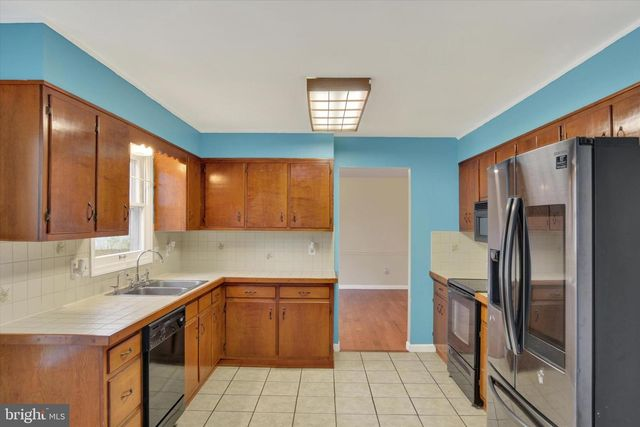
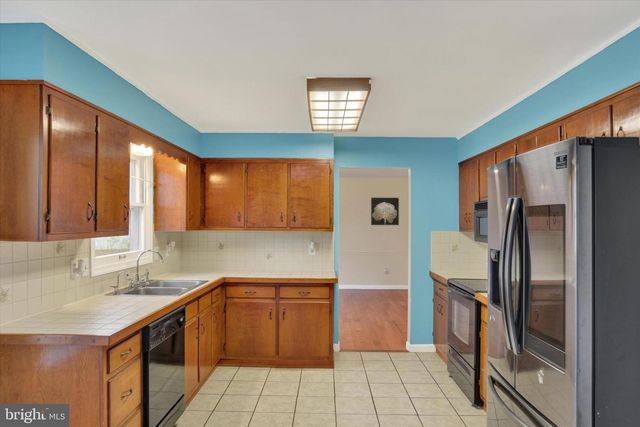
+ wall art (384, 211)
